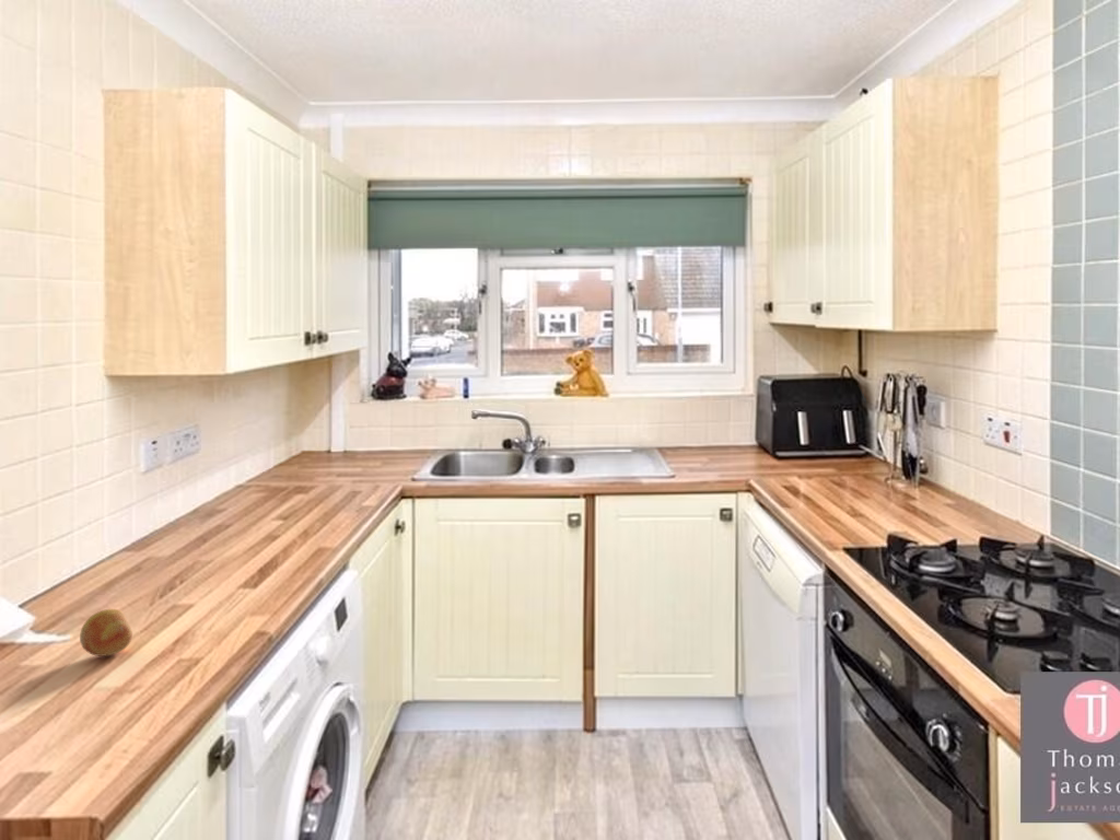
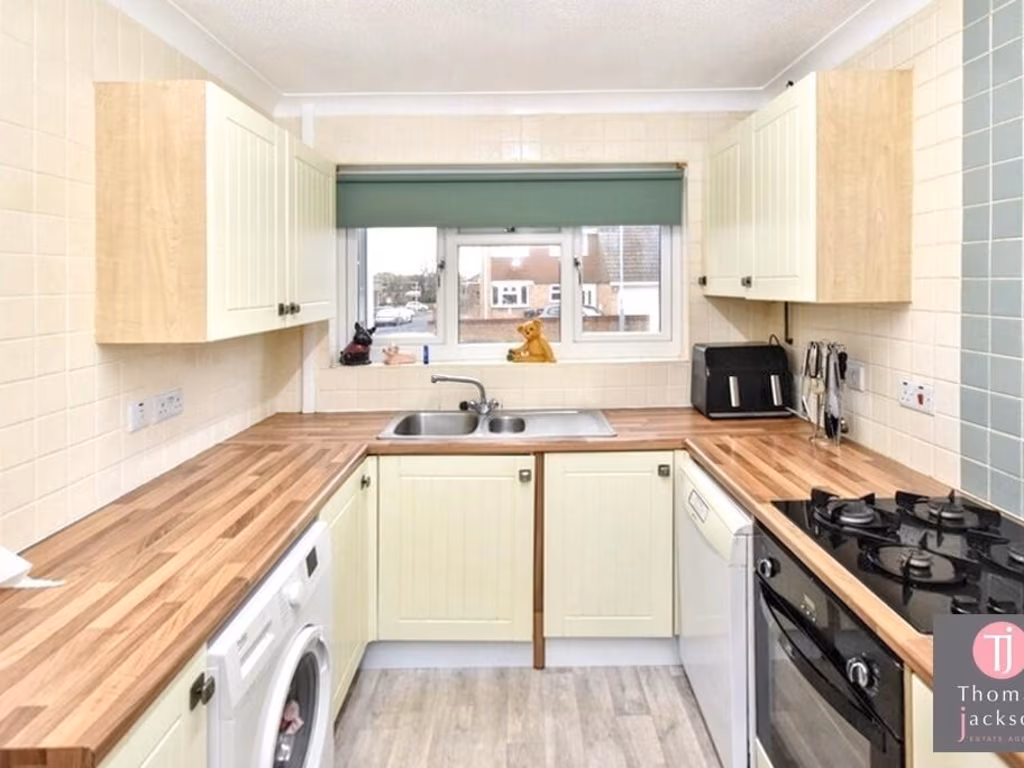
- fruit (106, 631)
